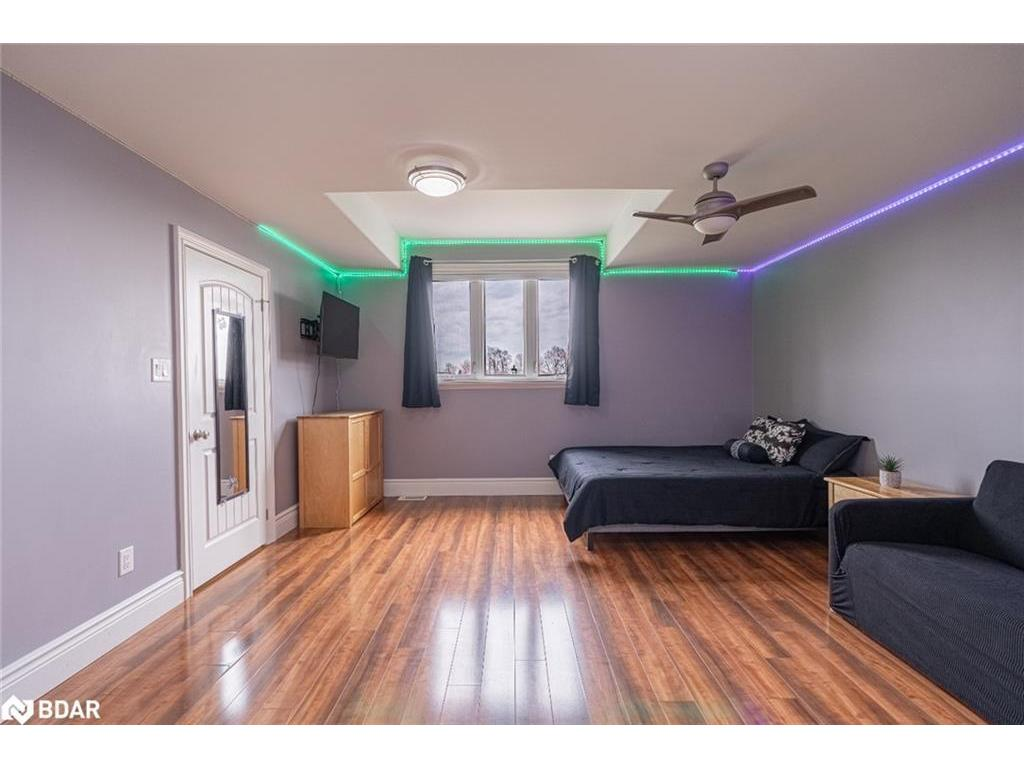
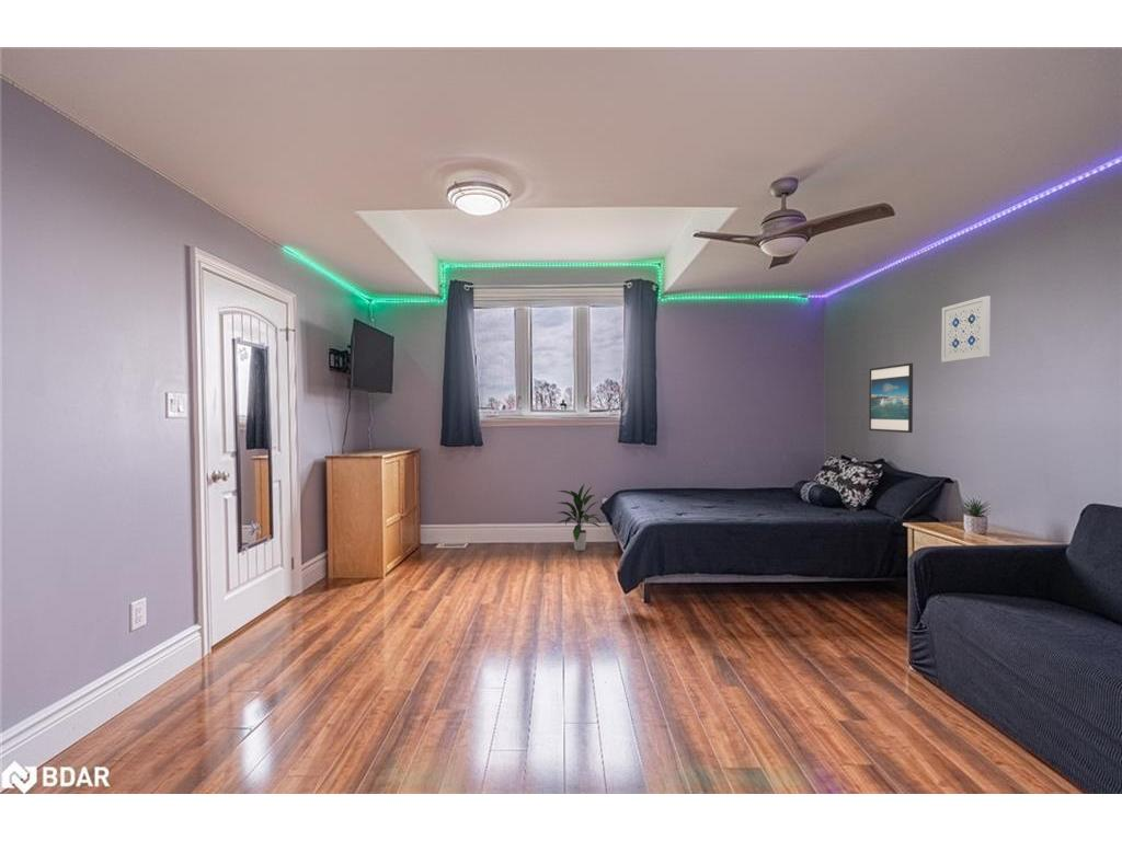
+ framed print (889, 399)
+ wall art (964, 331)
+ indoor plant (579, 516)
